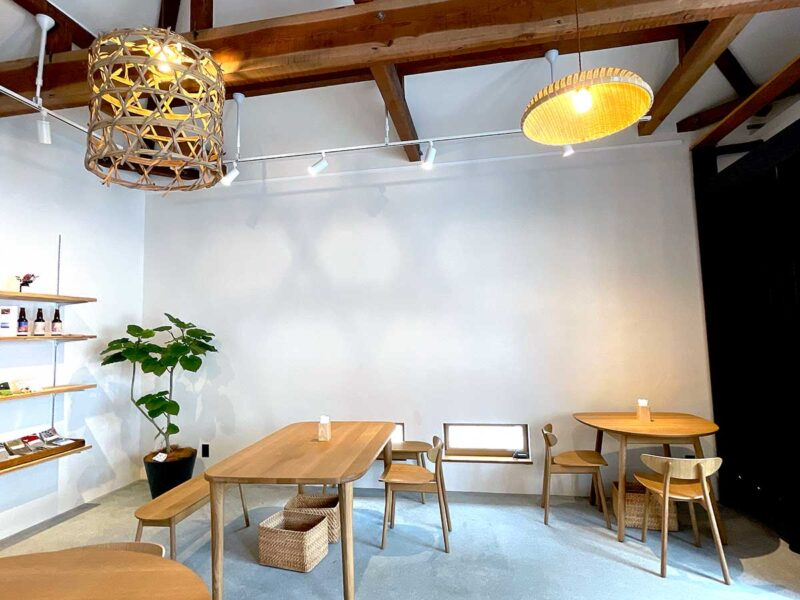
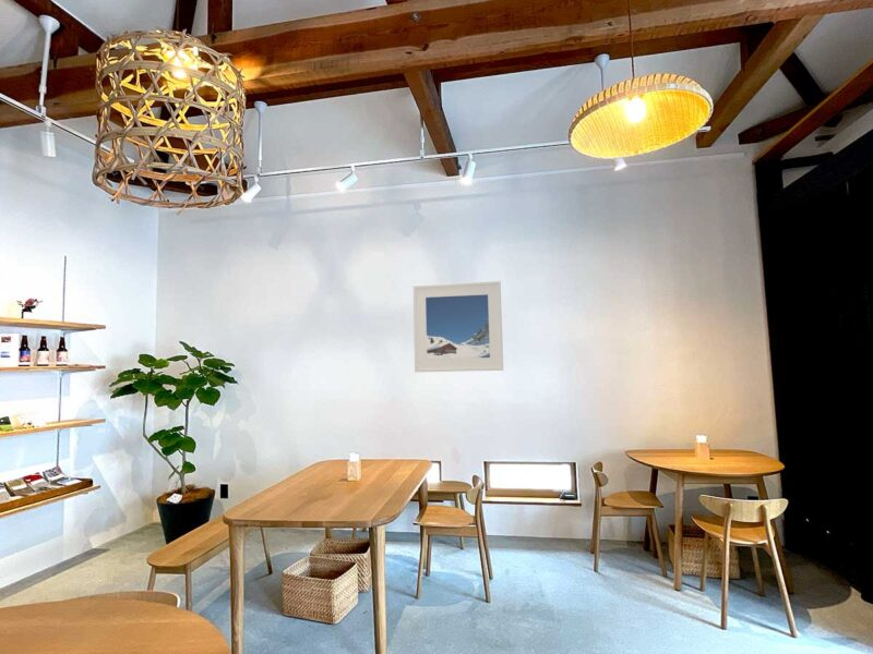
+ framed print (457, 327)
